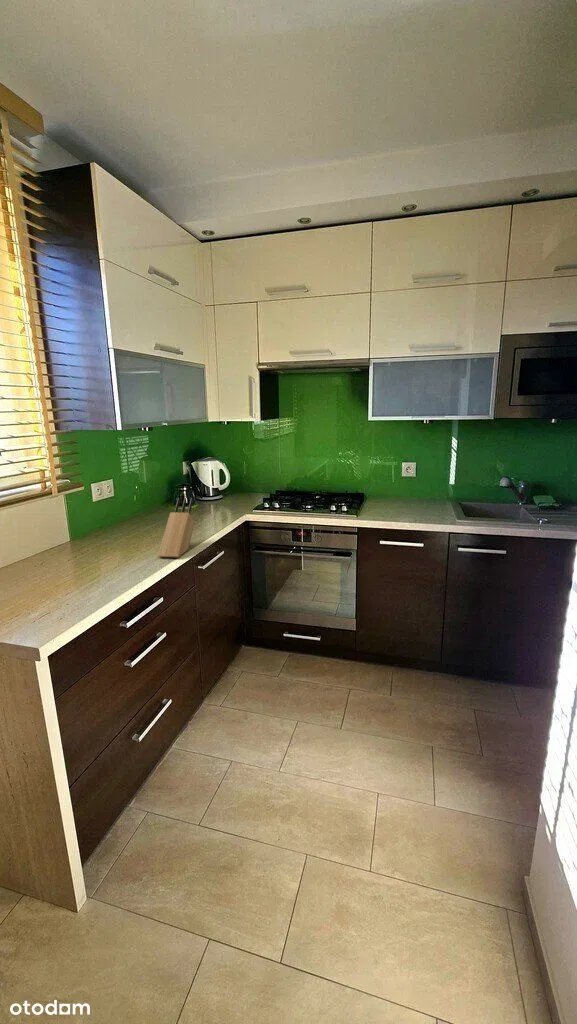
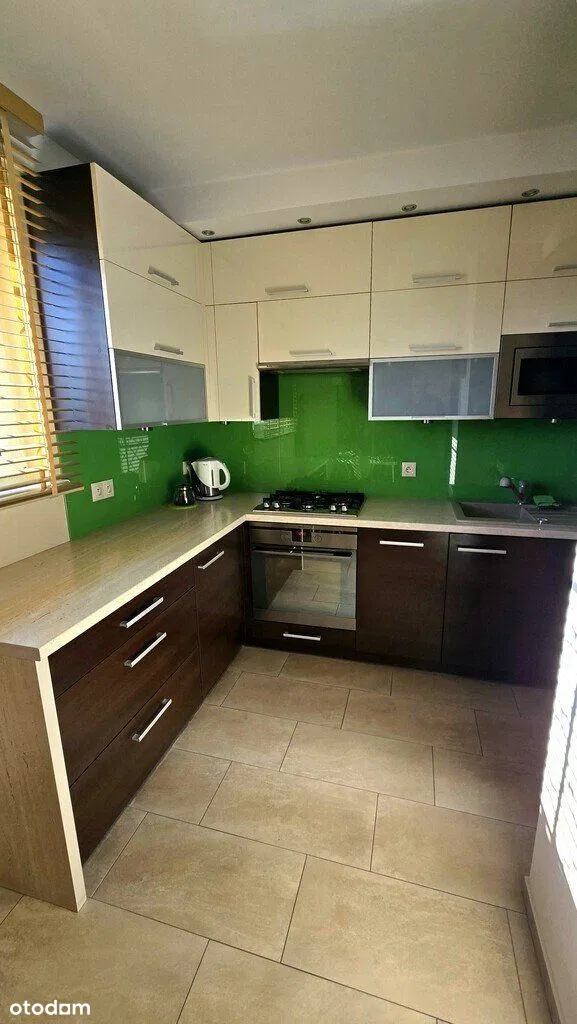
- knife block (177, 525)
